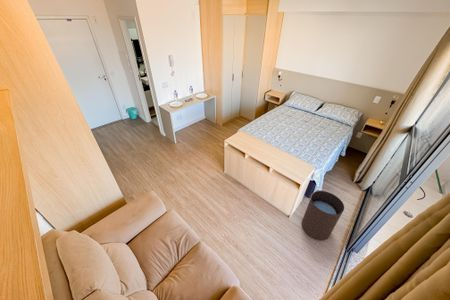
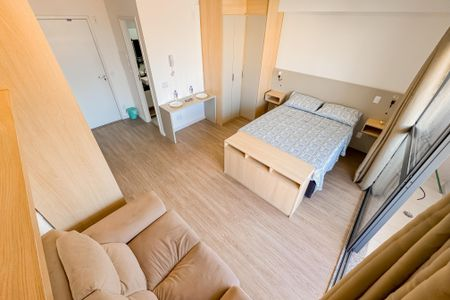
- waste bin (321, 215)
